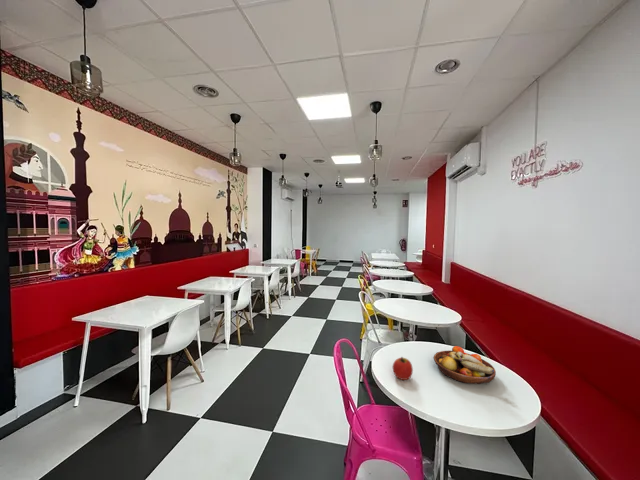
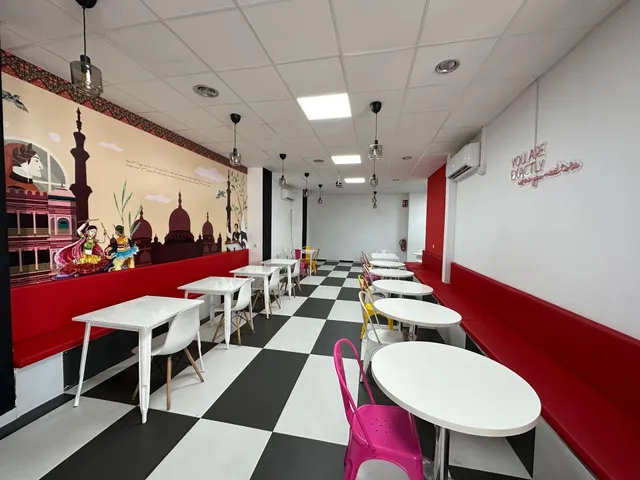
- fruit bowl (463, 361)
- apple (402, 367)
